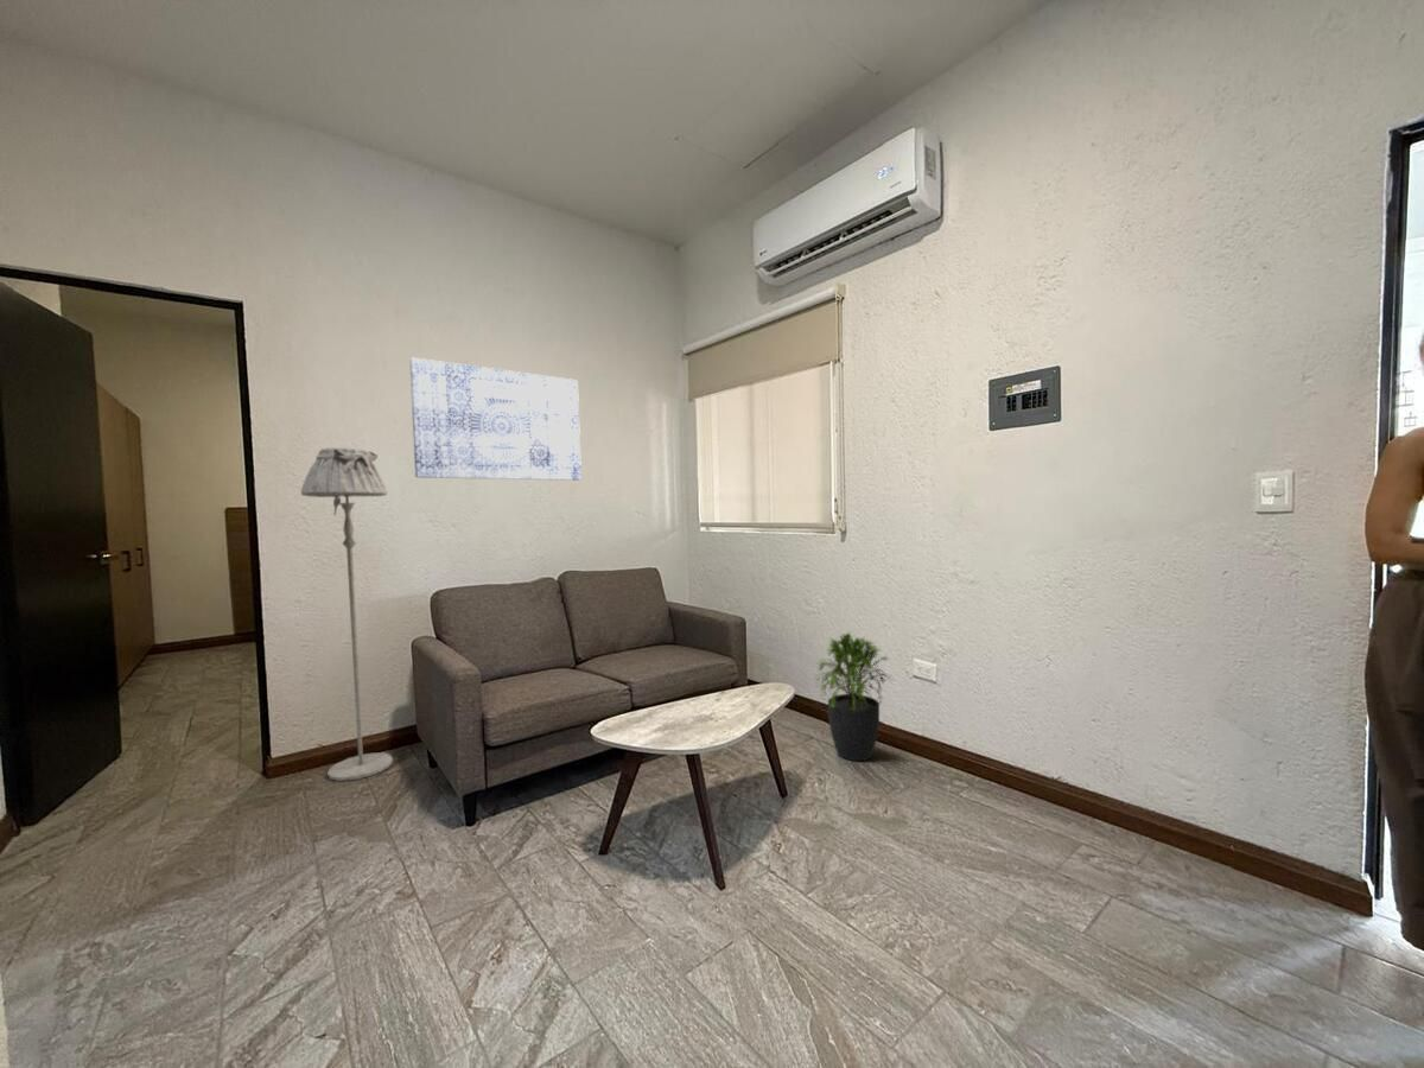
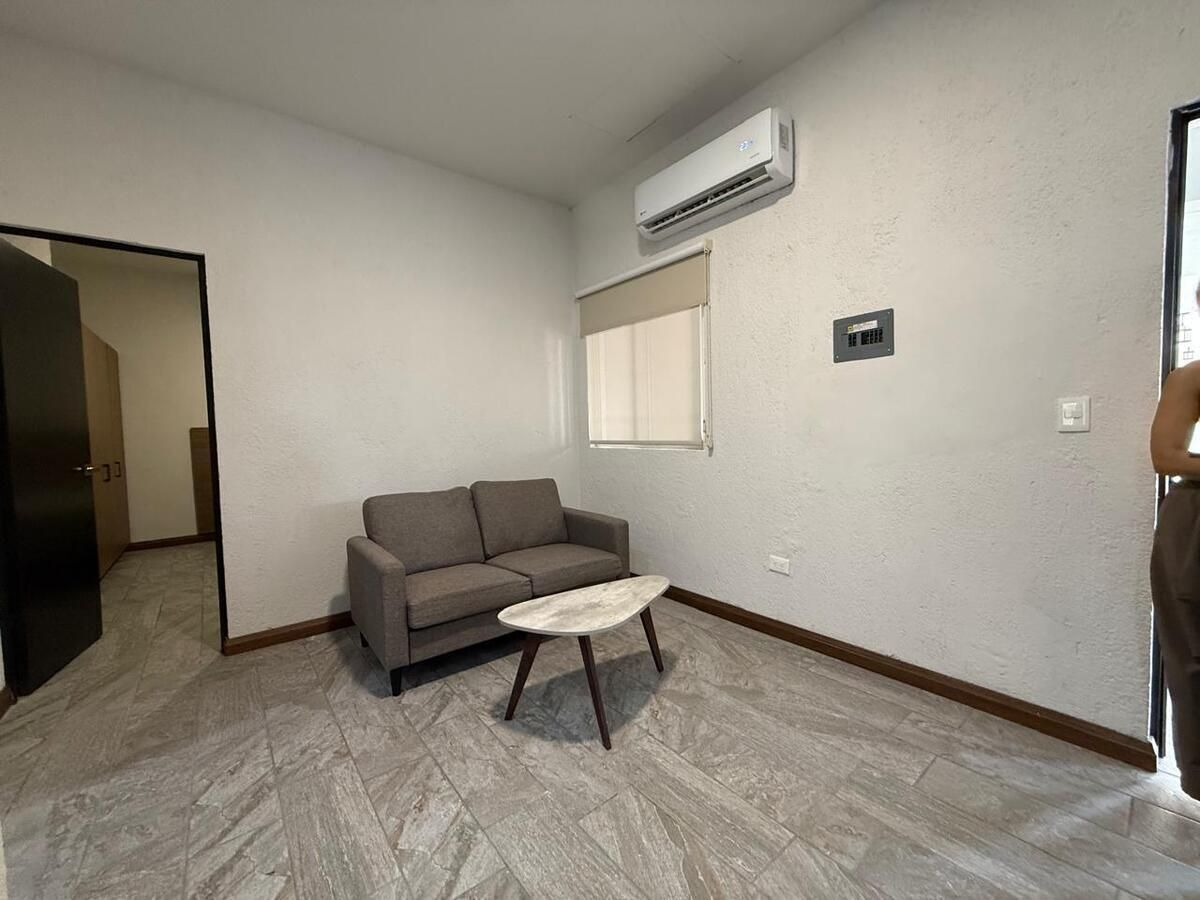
- wall art (502, 425)
- potted plant (851, 691)
- floor lamp (351, 610)
